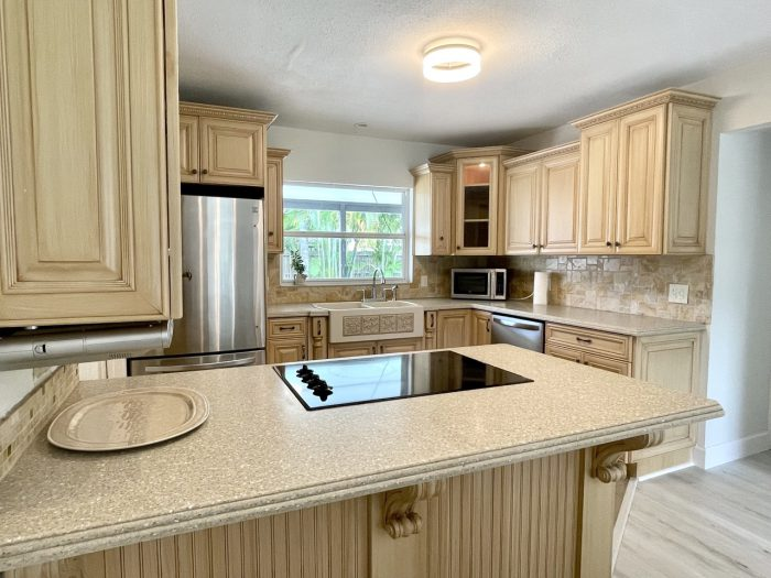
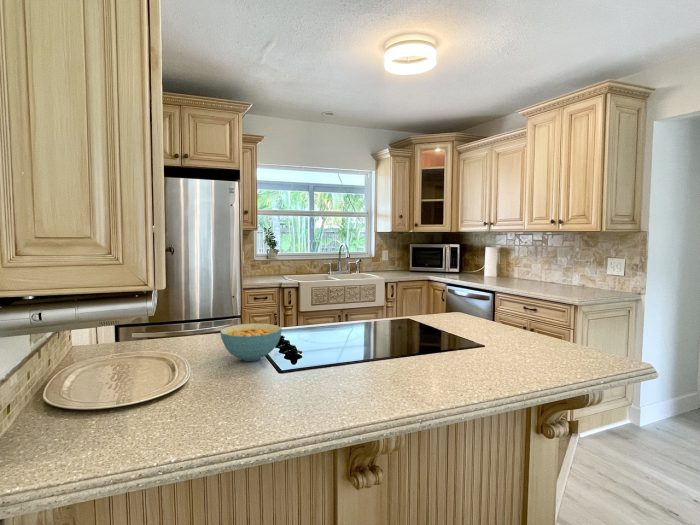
+ cereal bowl (251, 343)
